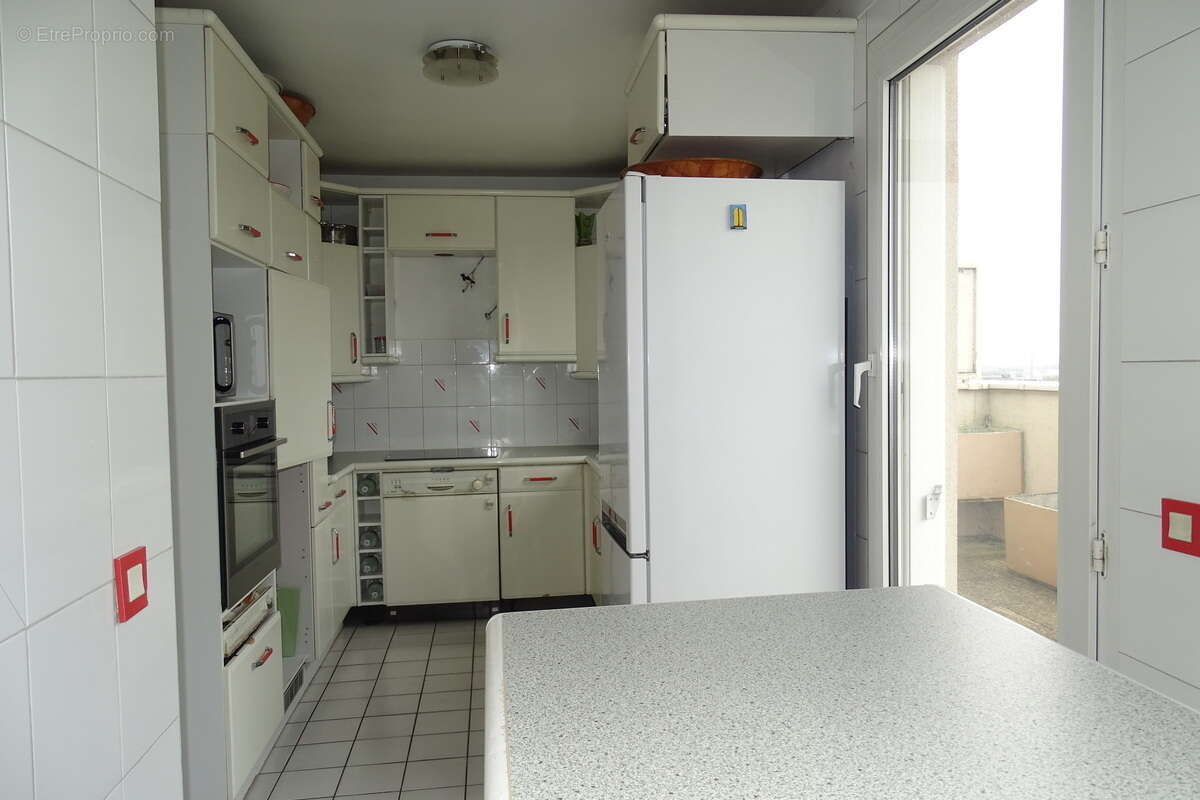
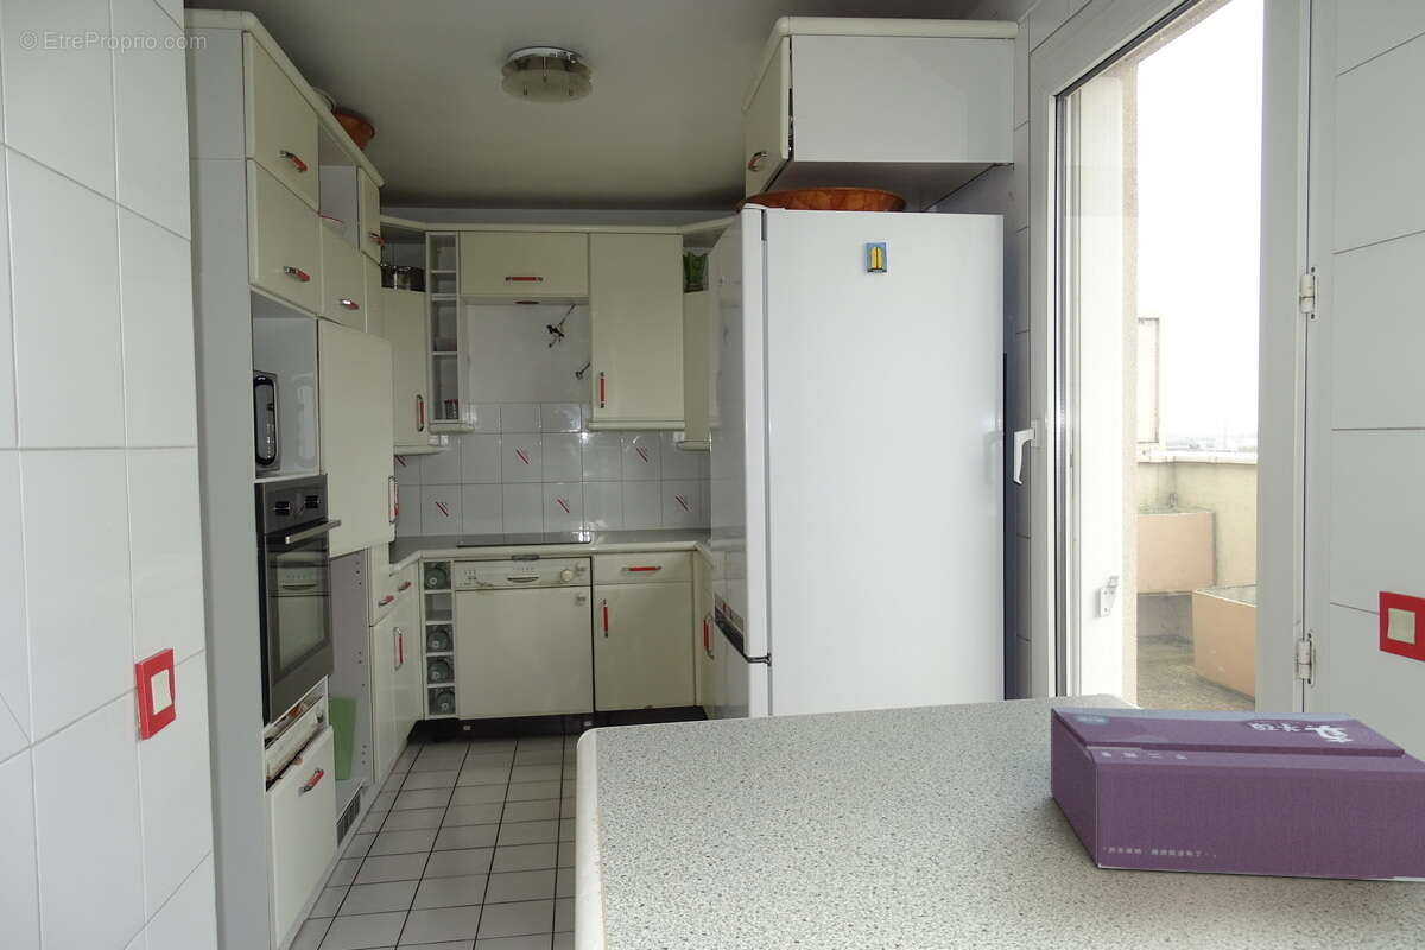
+ tissue box (1230, 784)
